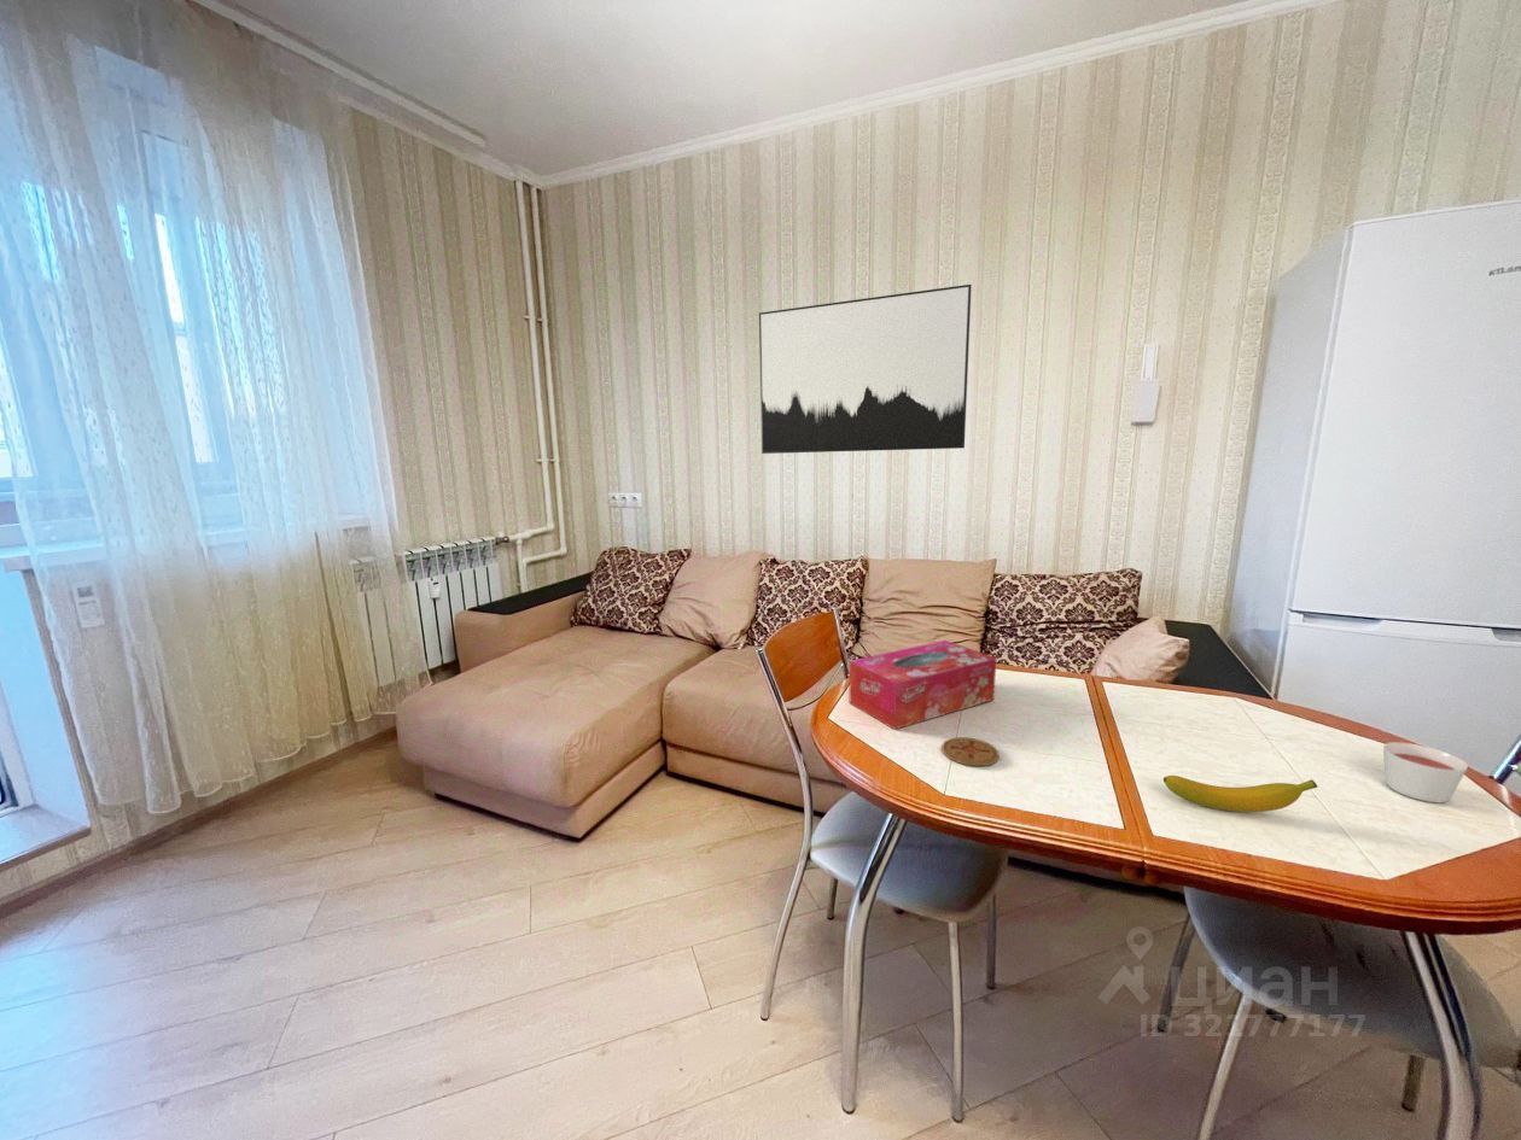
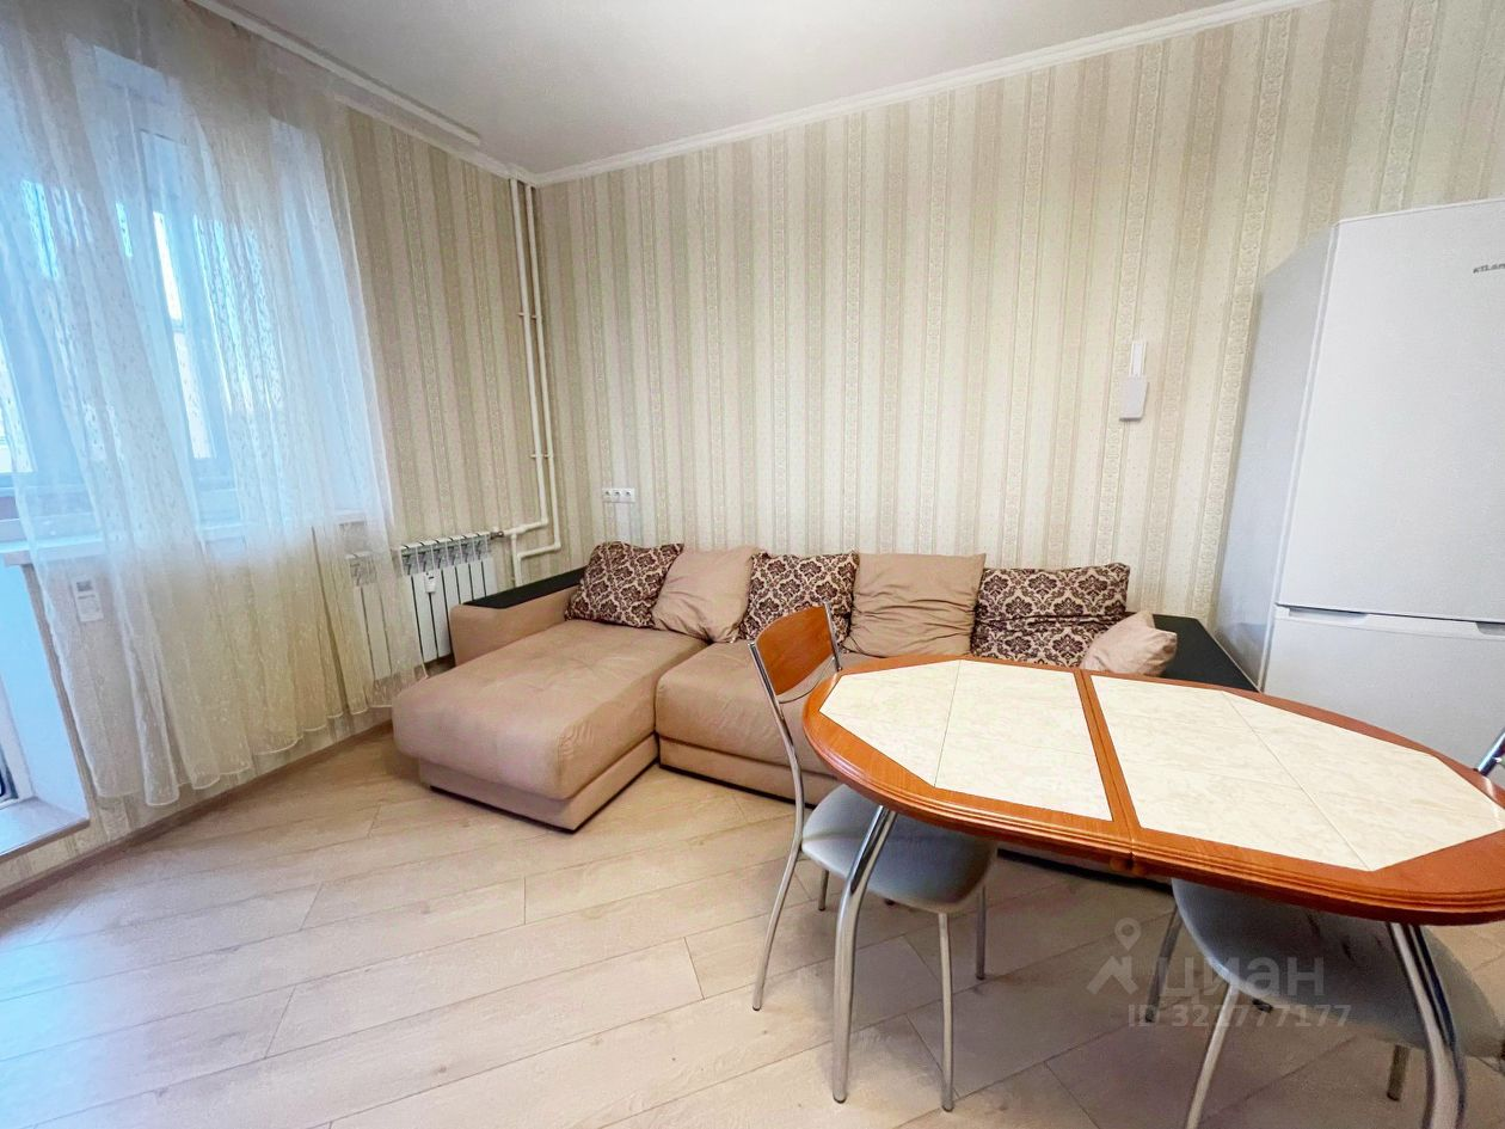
- candle (1420, 773)
- banana (1235, 789)
- wall art (856, 376)
- tissue box (922, 680)
- coaster (969, 750)
